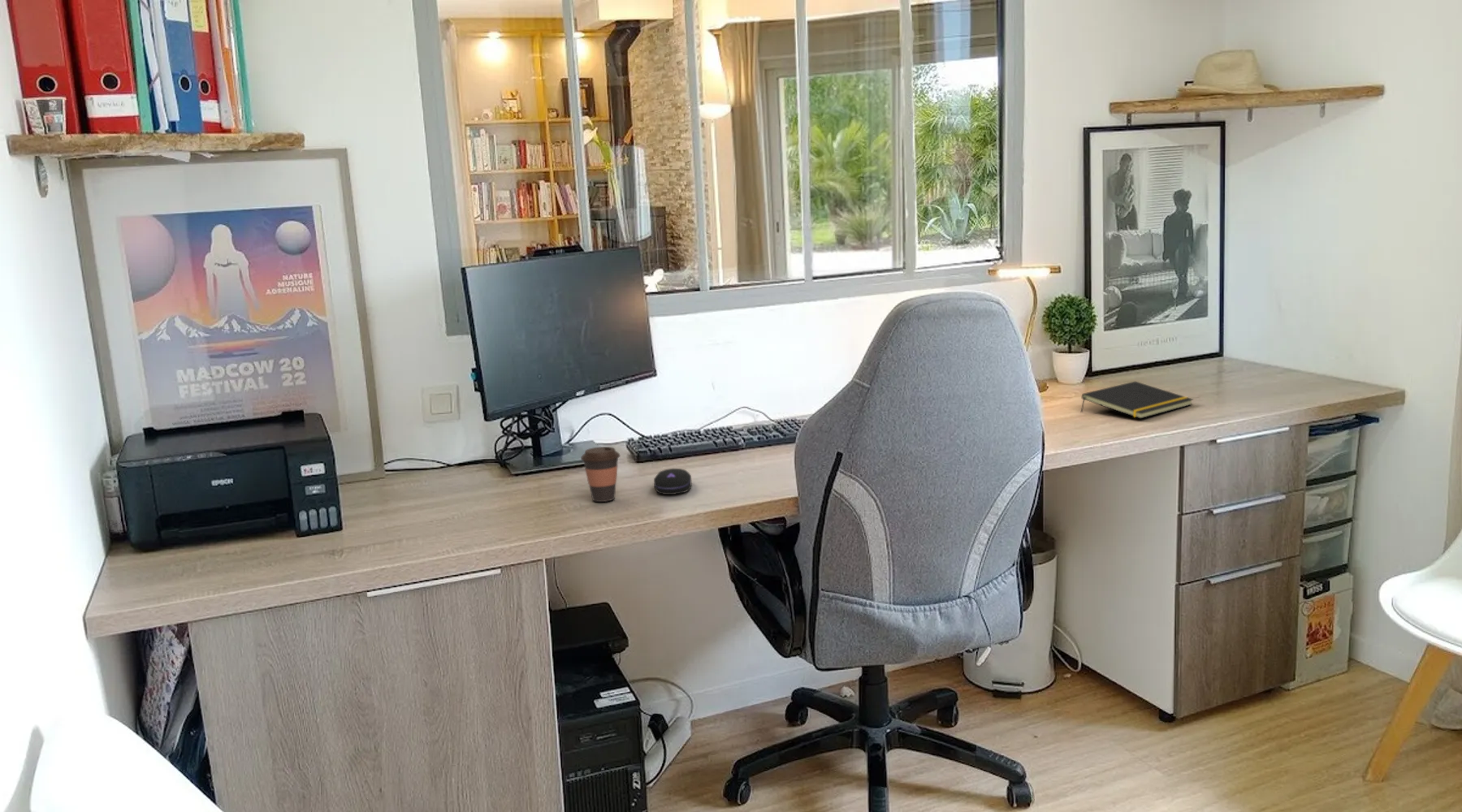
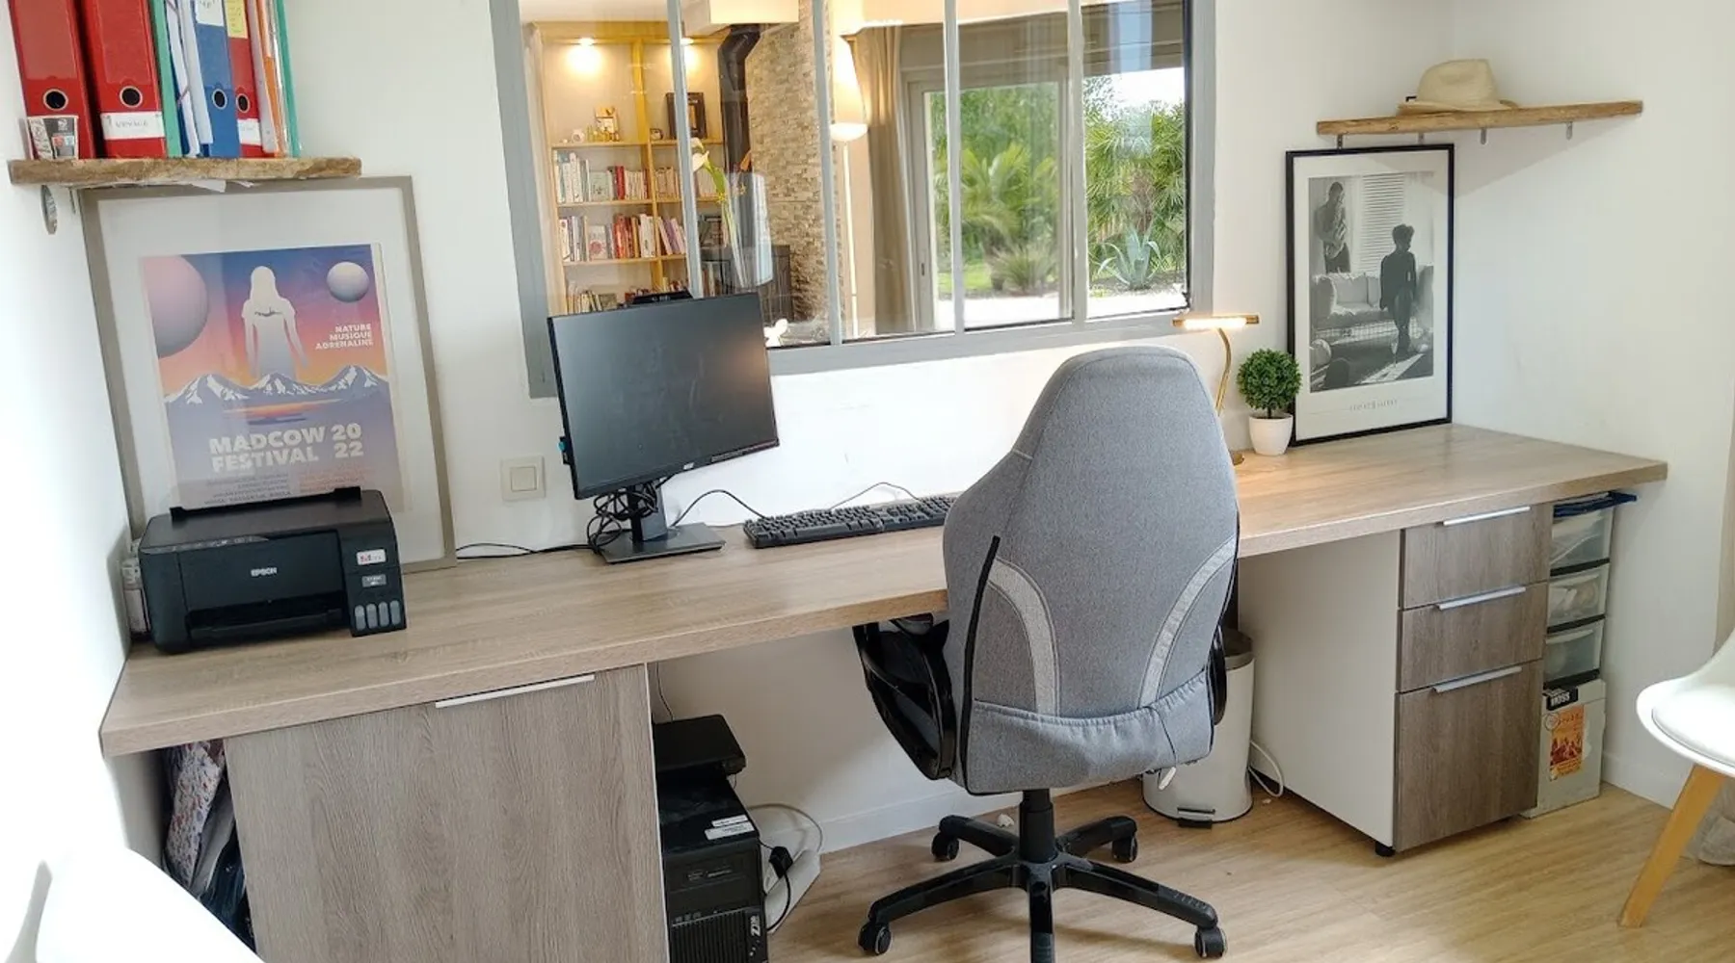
- coffee cup (602, 474)
- computer mouse (673, 478)
- notepad (1137, 399)
